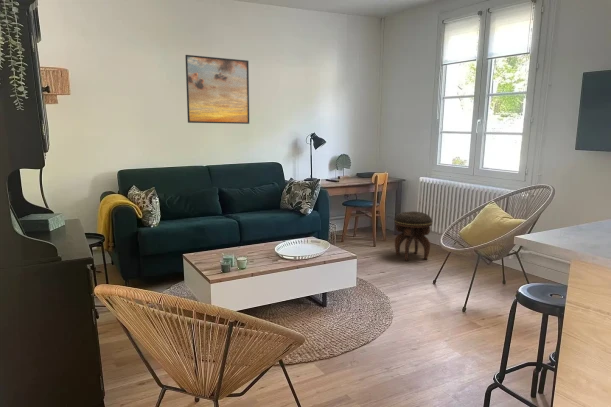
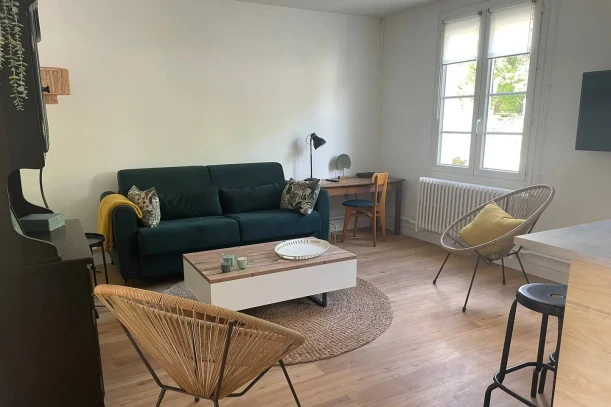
- footstool (412, 235)
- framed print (218, 90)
